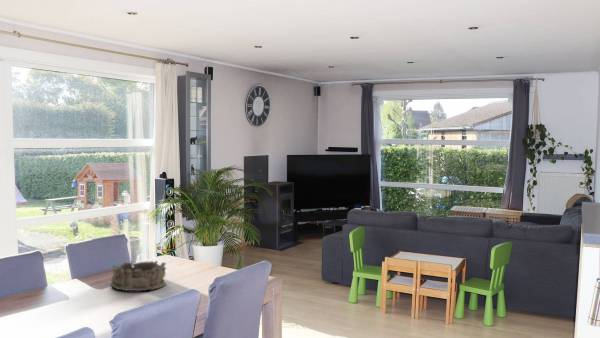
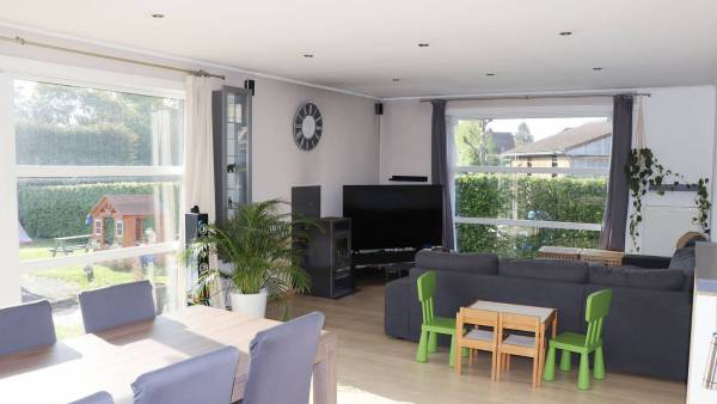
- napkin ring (138, 273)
